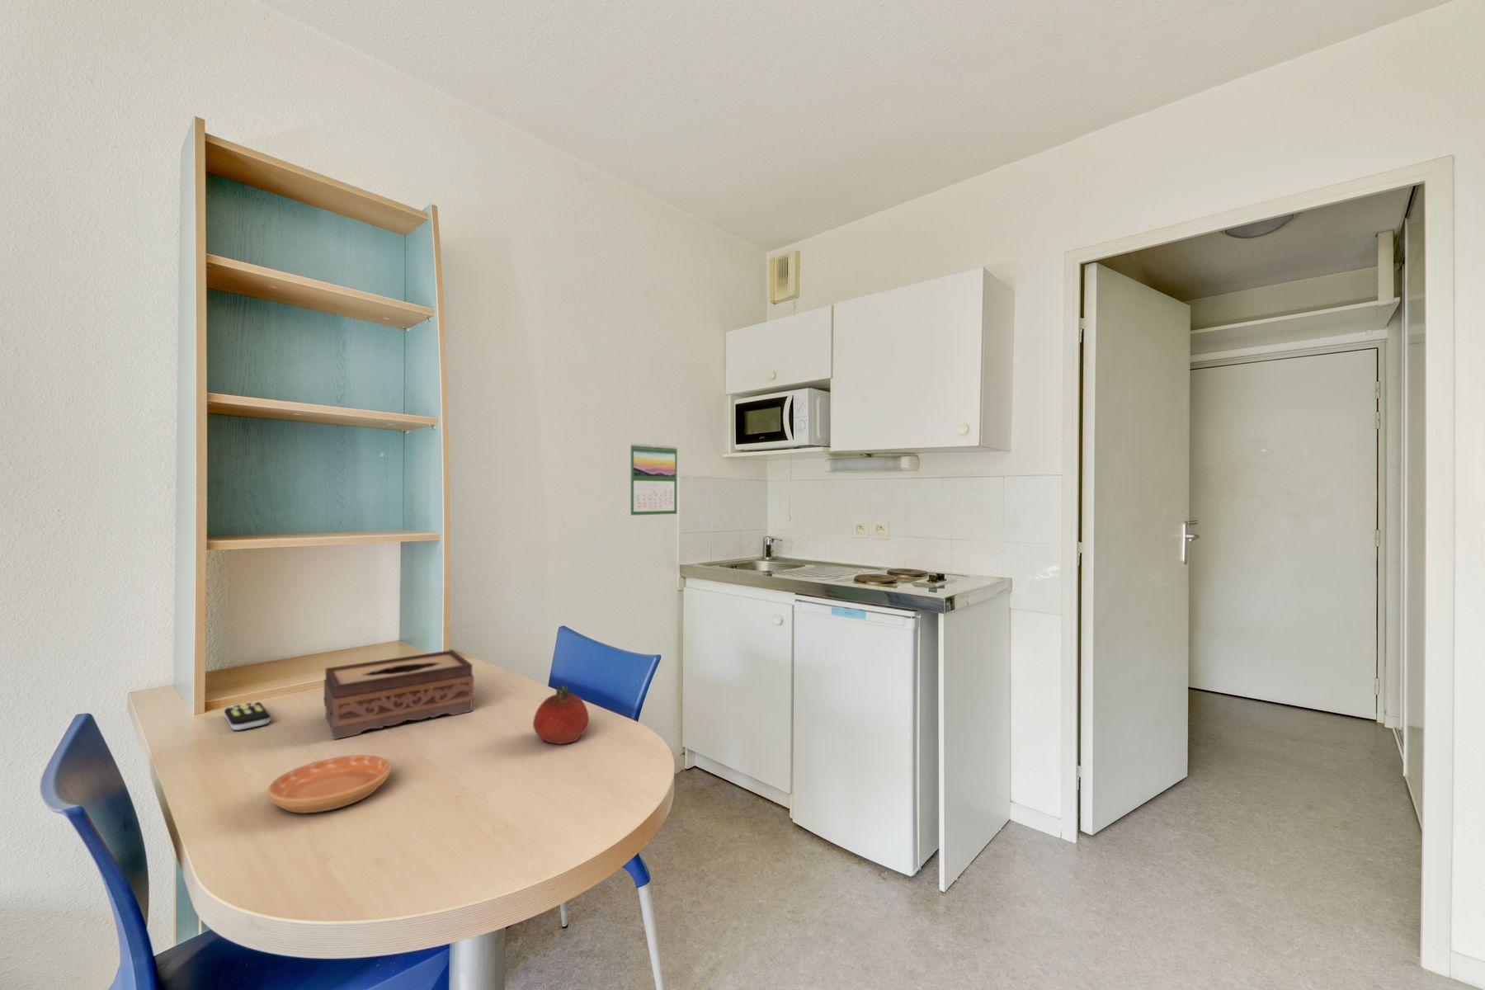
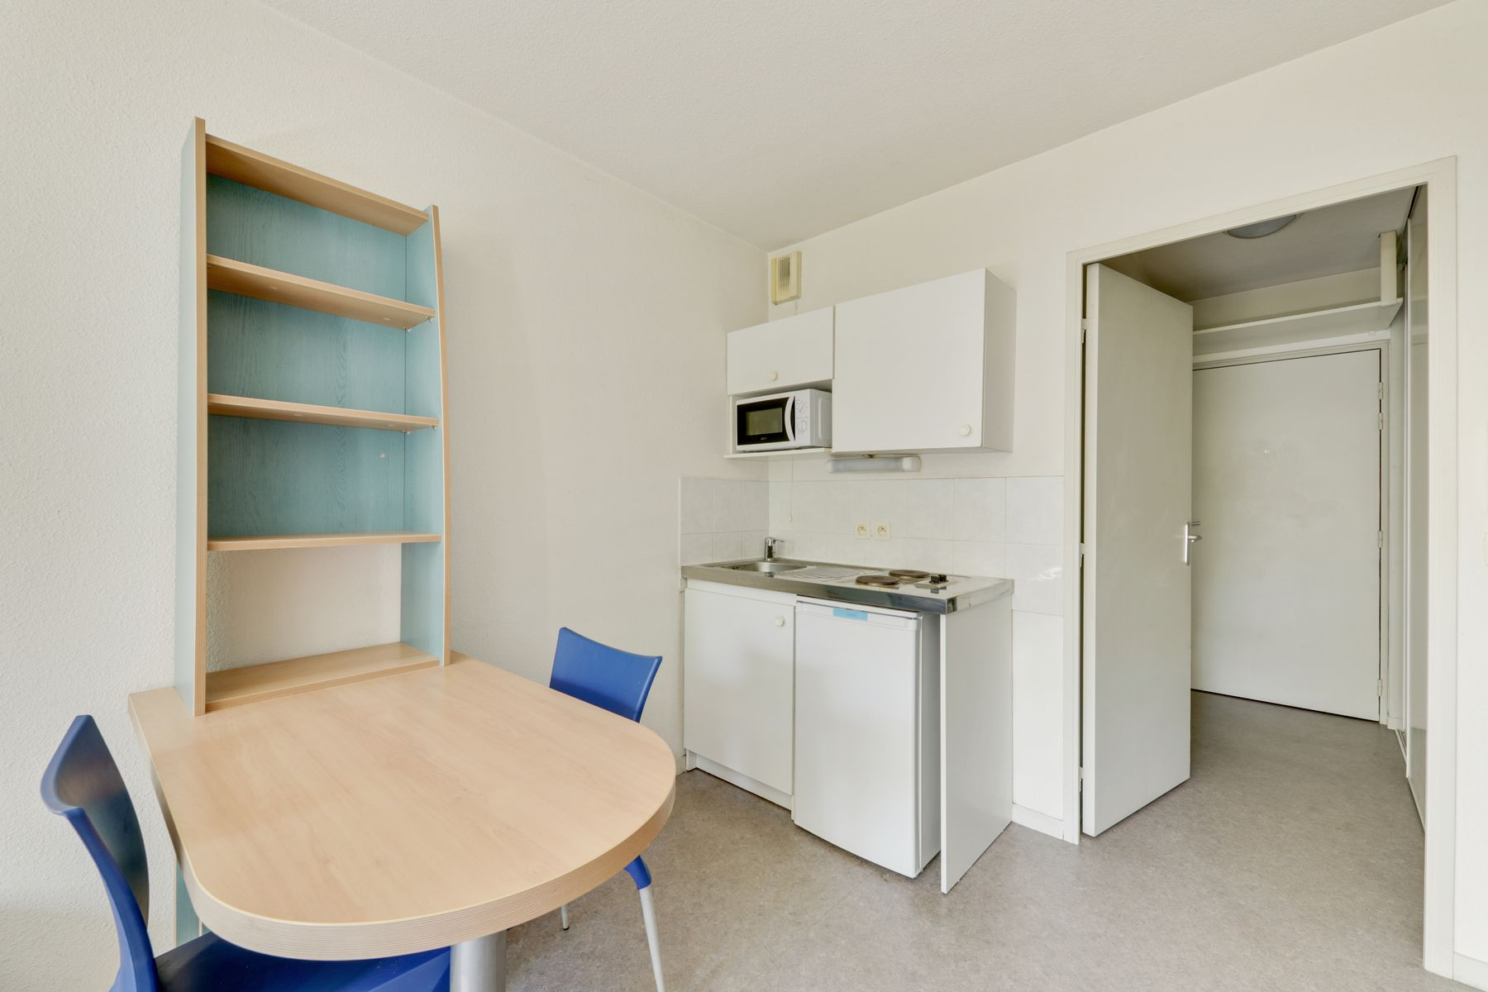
- fruit (561, 710)
- calendar (654, 478)
- tissue box (399, 689)
- remote control (246, 715)
- saucer (331, 783)
